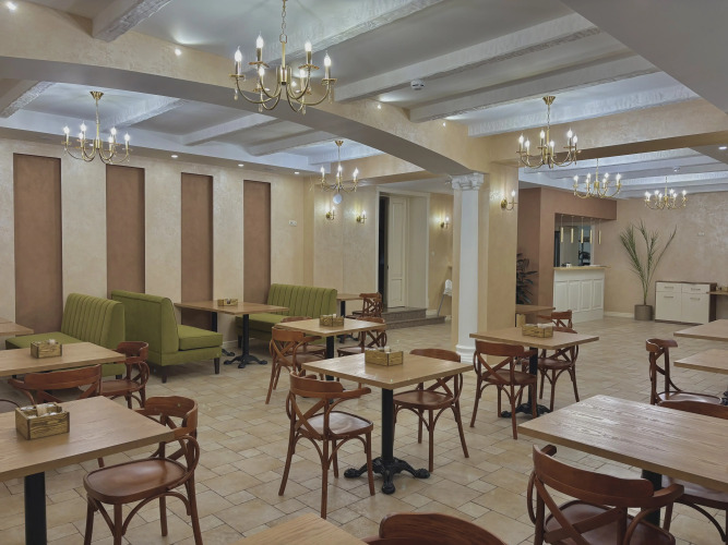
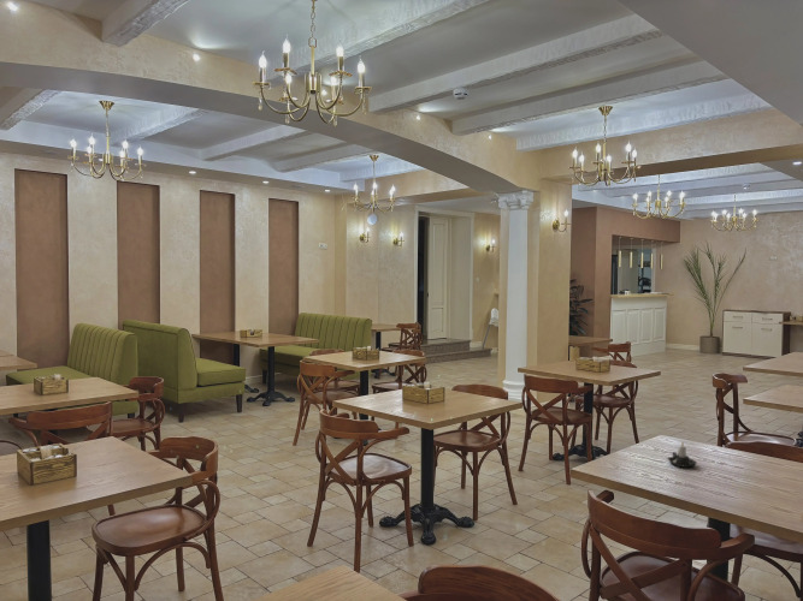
+ candle (680, 452)
